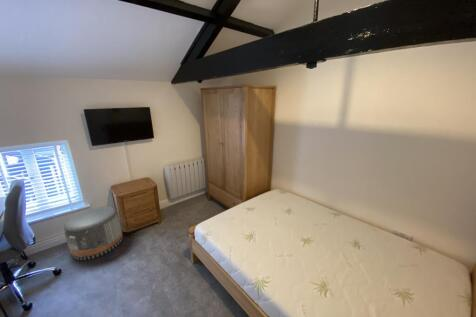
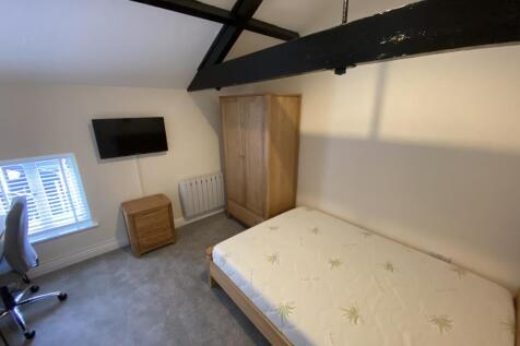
- pouf (94, 229)
